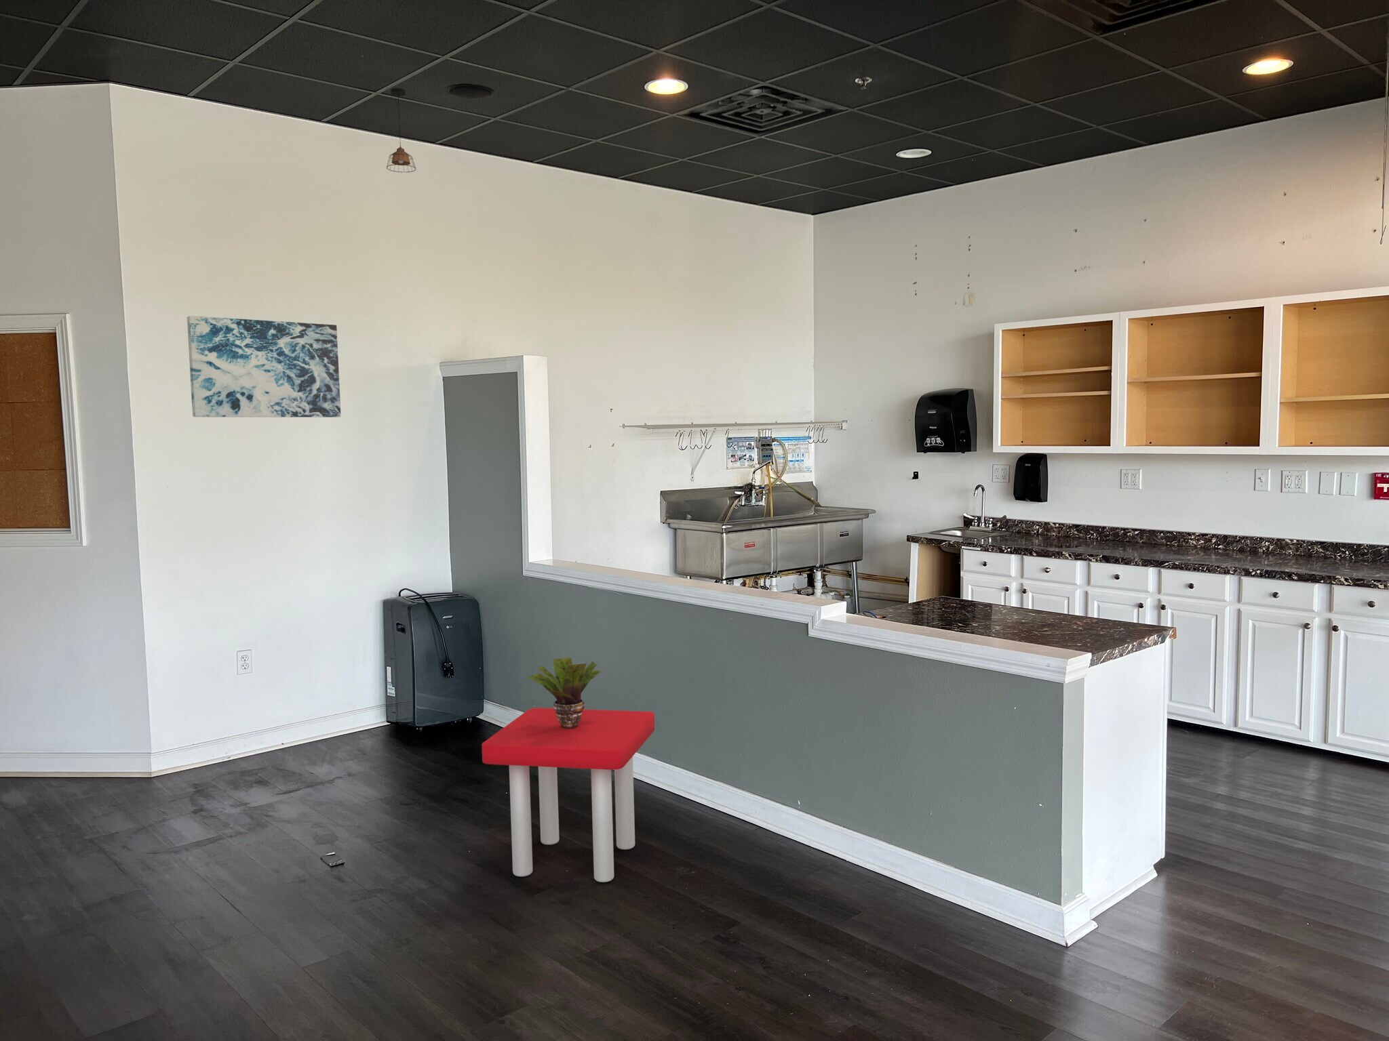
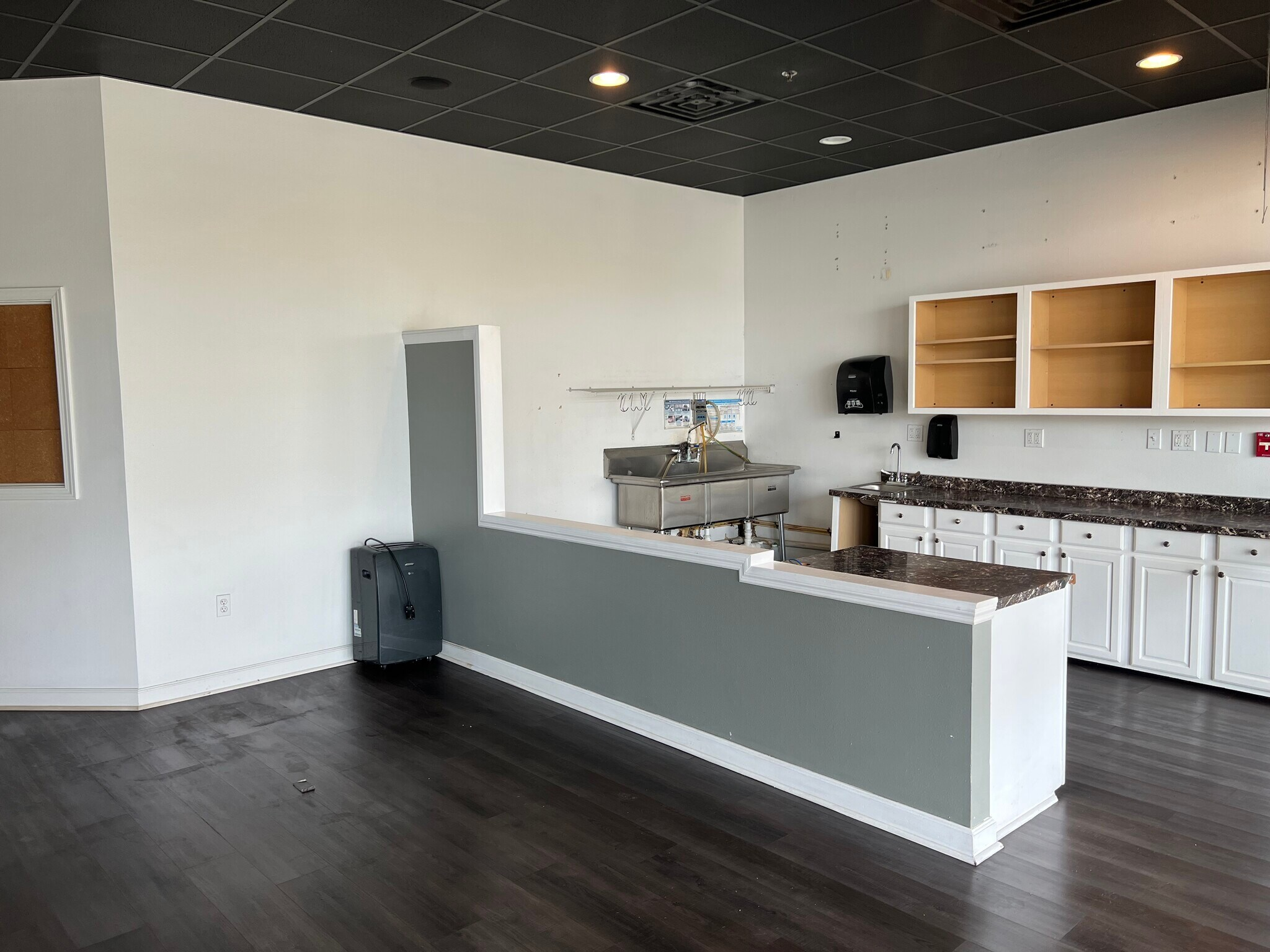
- wall art (267, 369)
- potted plant (570, 691)
- stool (557, 794)
- pendant light (399, 129)
